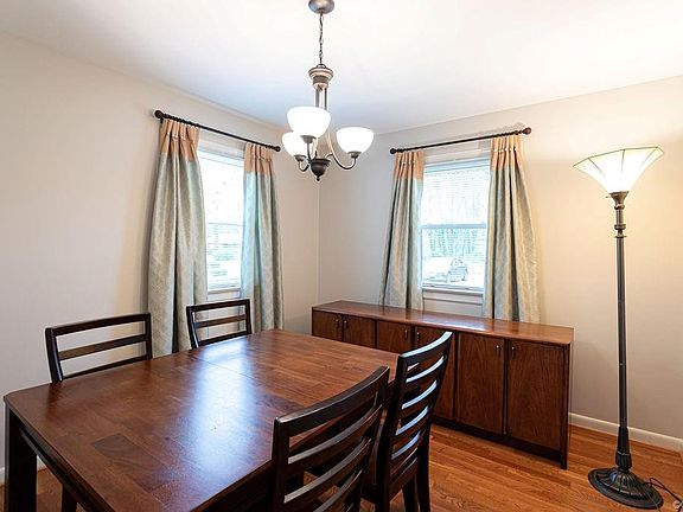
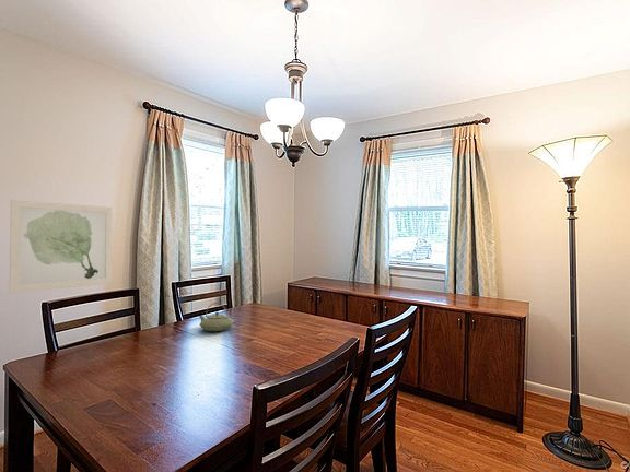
+ teapot (214, 315)
+ wall art (66, 246)
